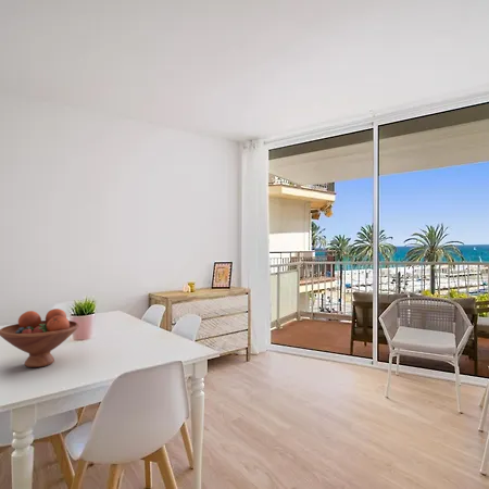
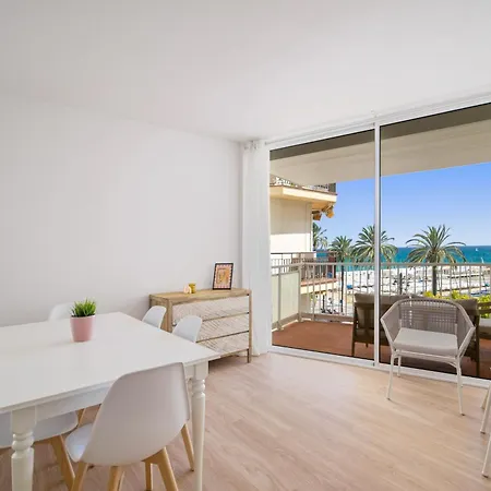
- fruit bowl (40, 338)
